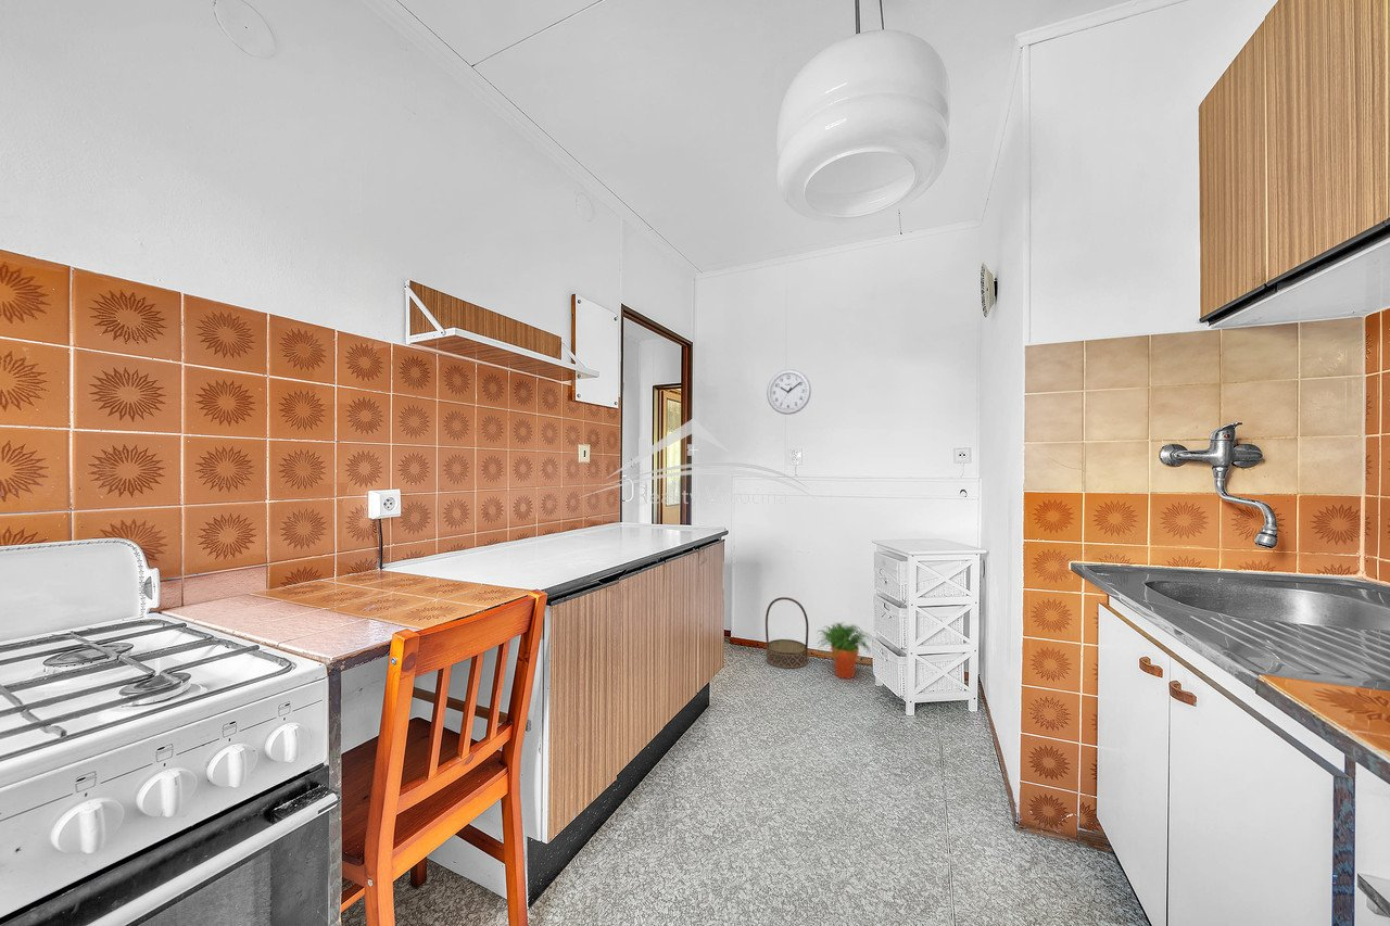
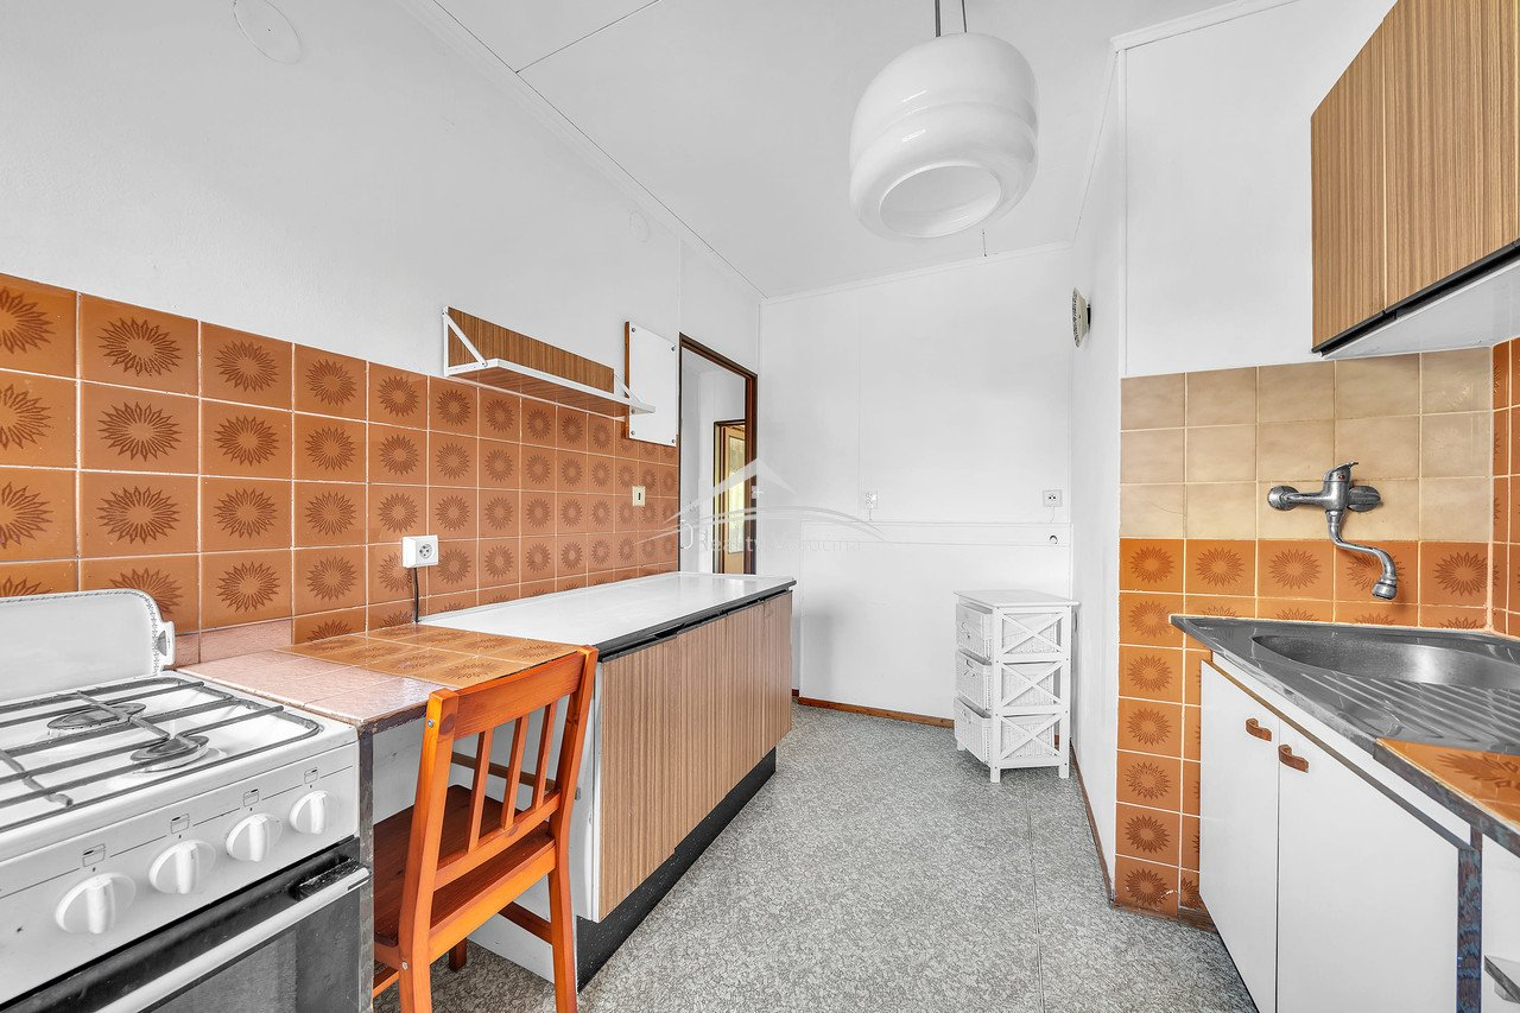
- potted plant (844, 649)
- wall clock (787, 392)
- basket (786, 639)
